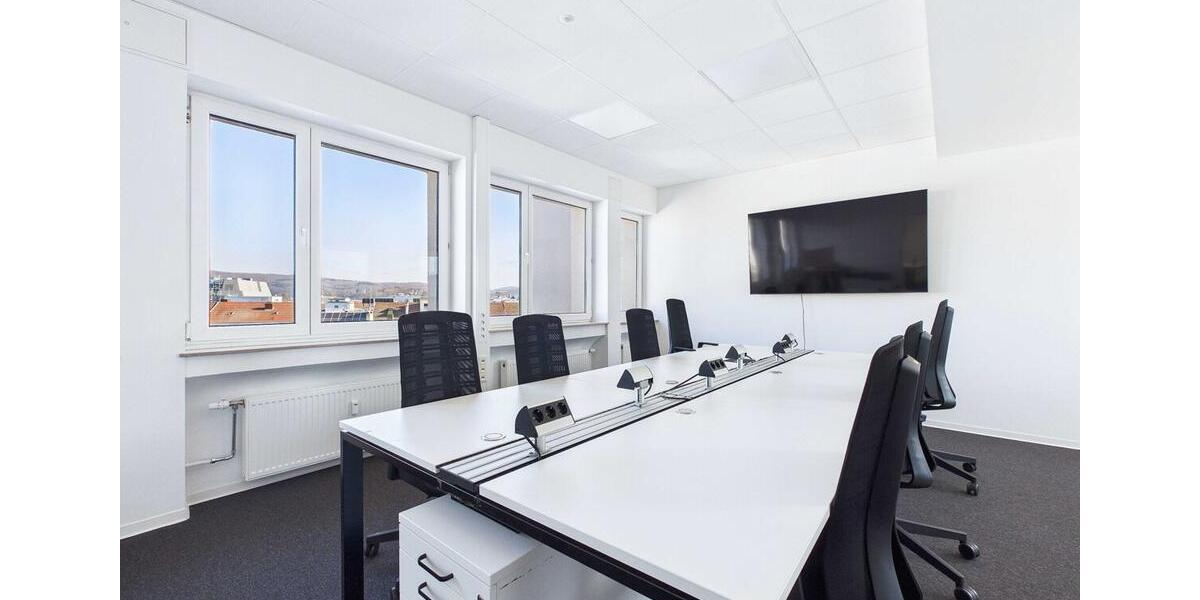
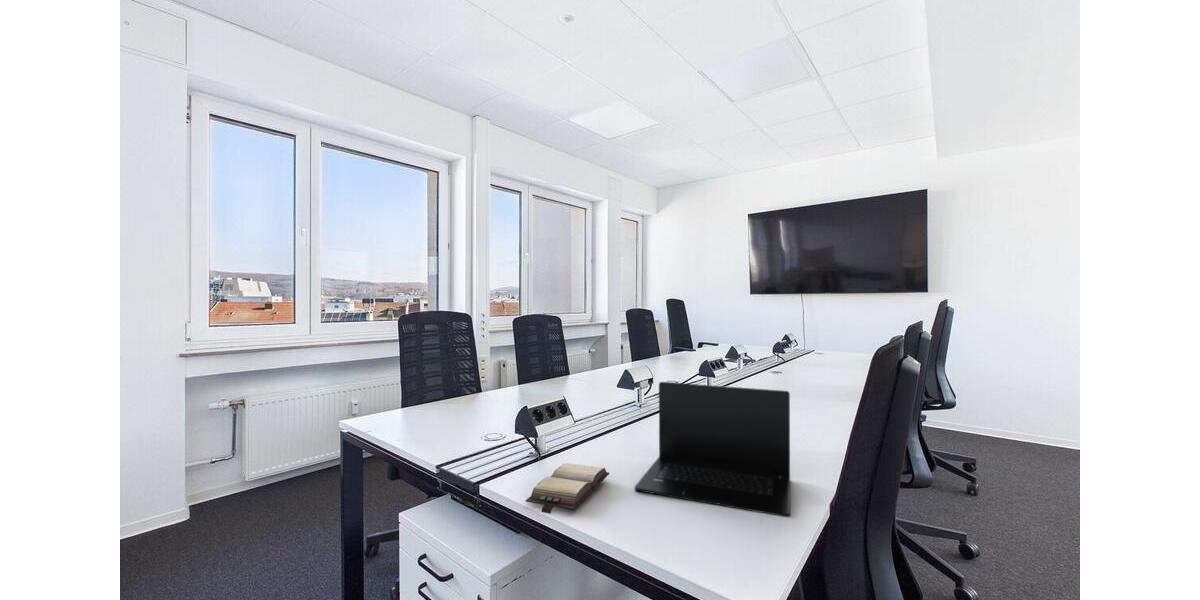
+ hardback book (569, 482)
+ laptop (714, 439)
